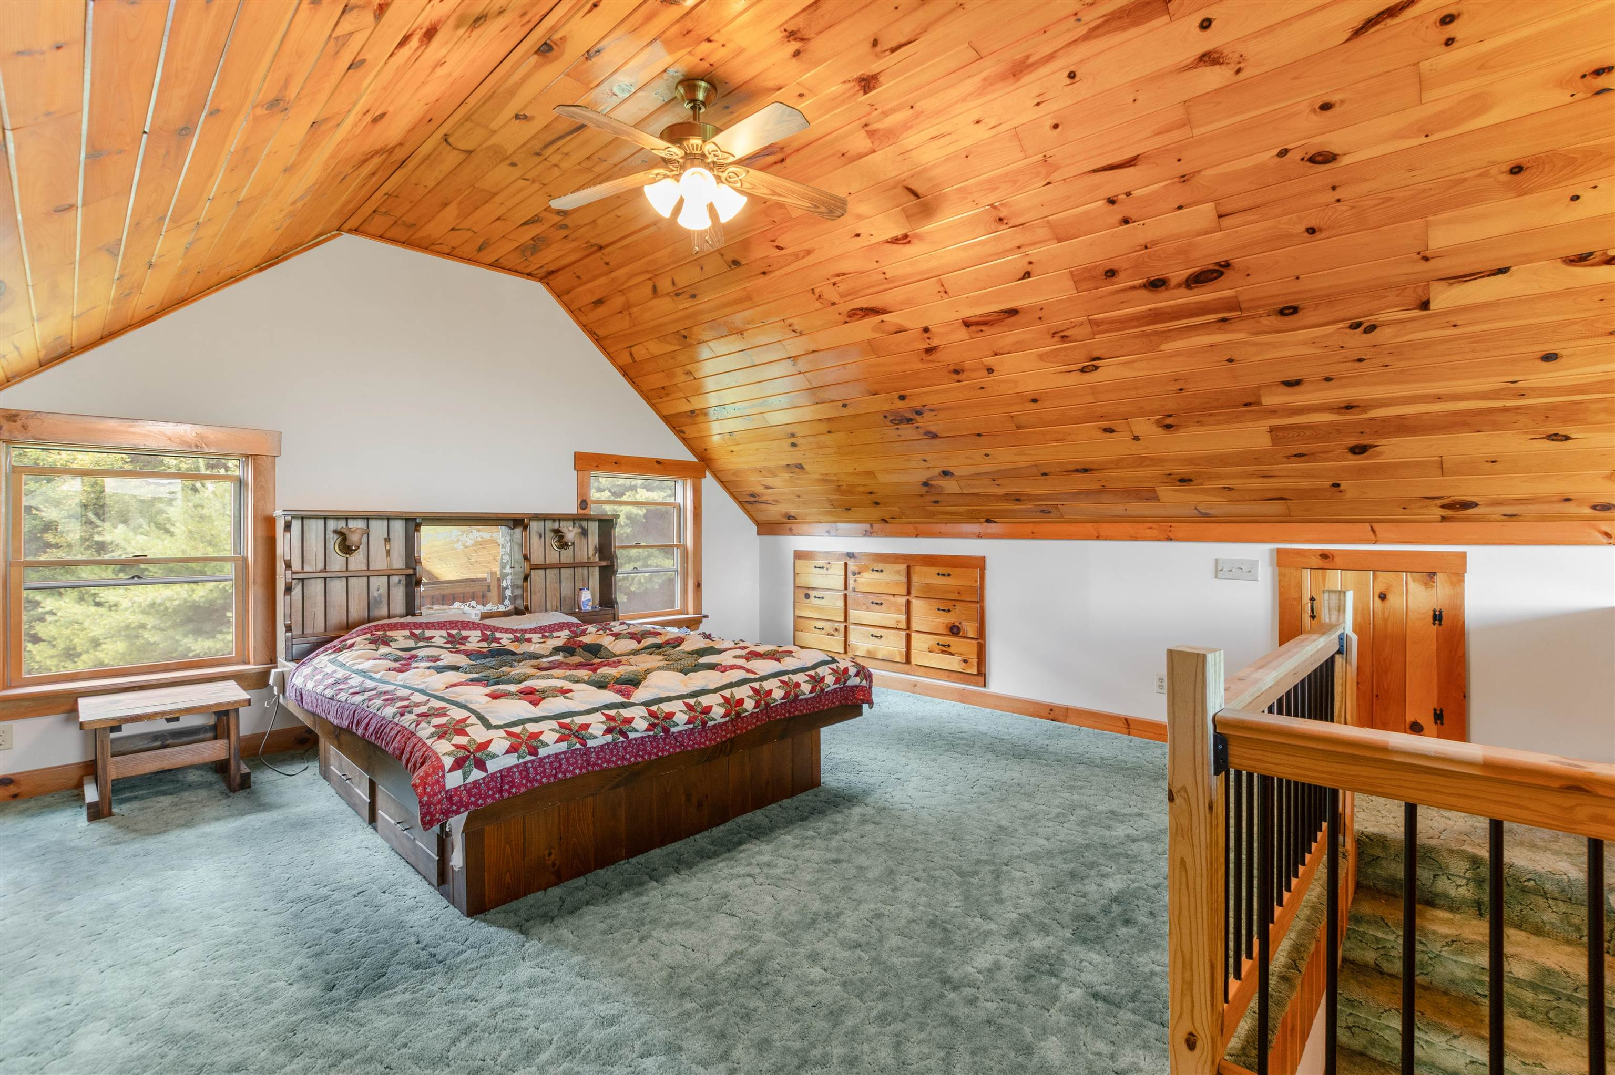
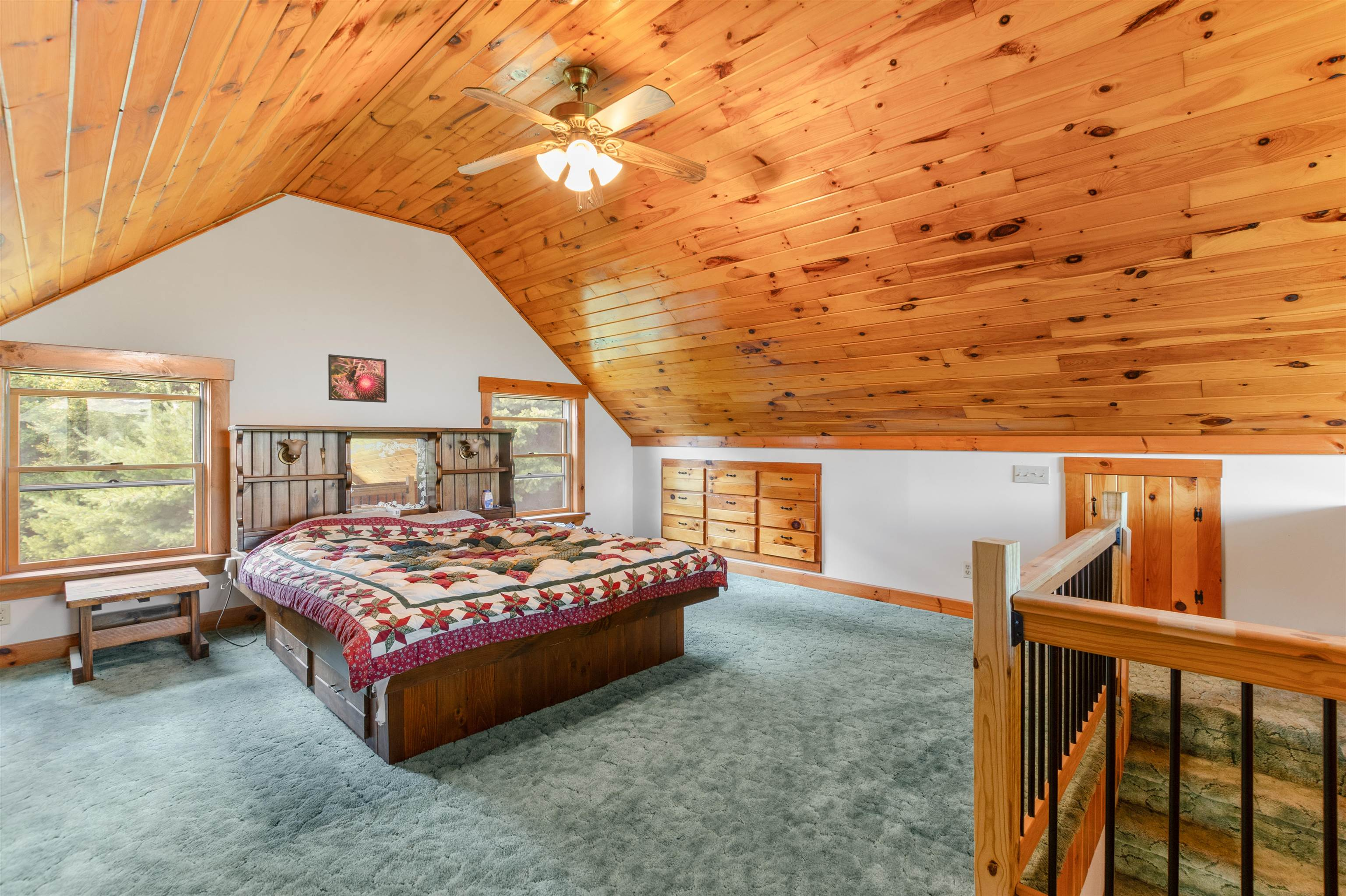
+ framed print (358, 379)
